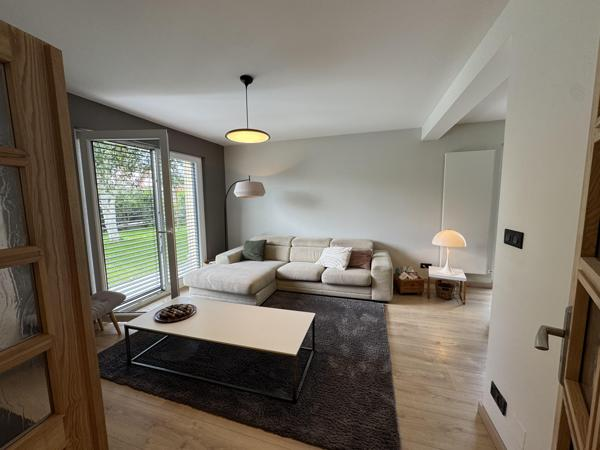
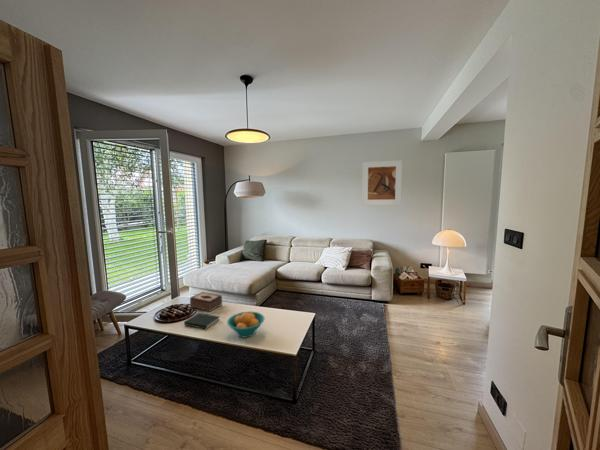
+ tissue box (206, 301)
+ book (202, 320)
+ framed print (381, 183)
+ fruit bowl (246, 323)
